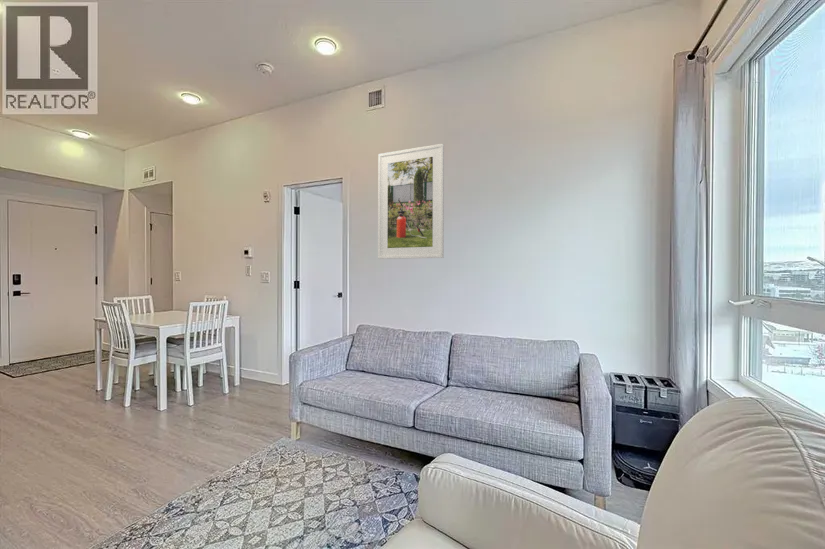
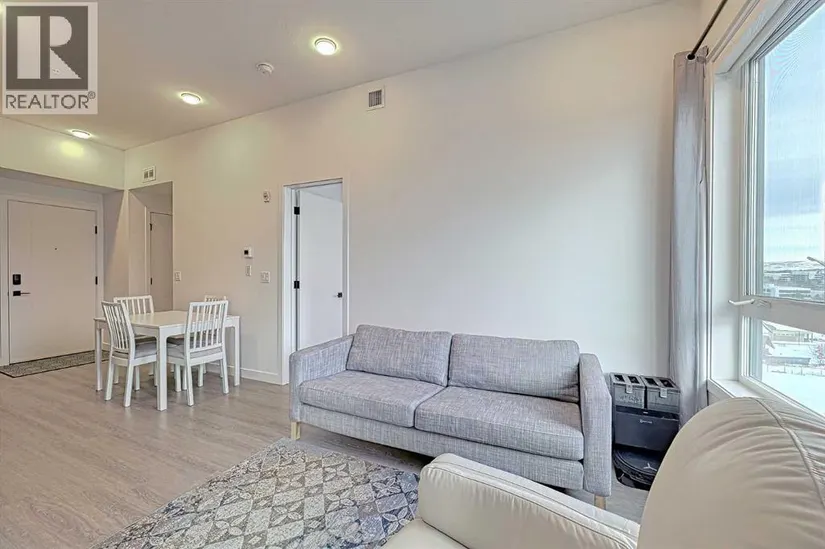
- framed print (409, 203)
